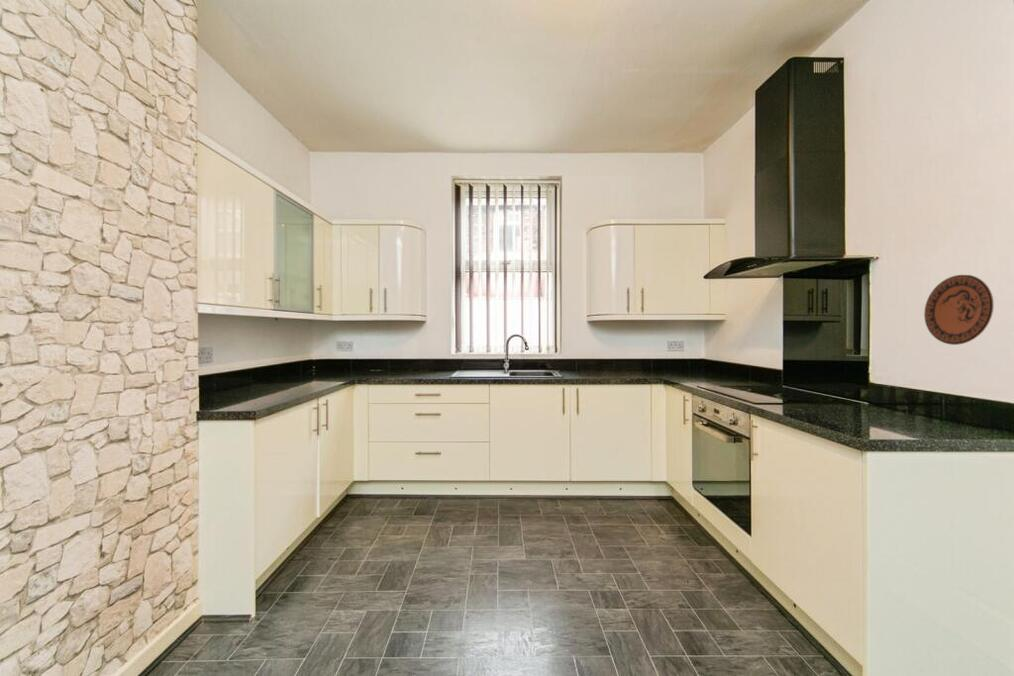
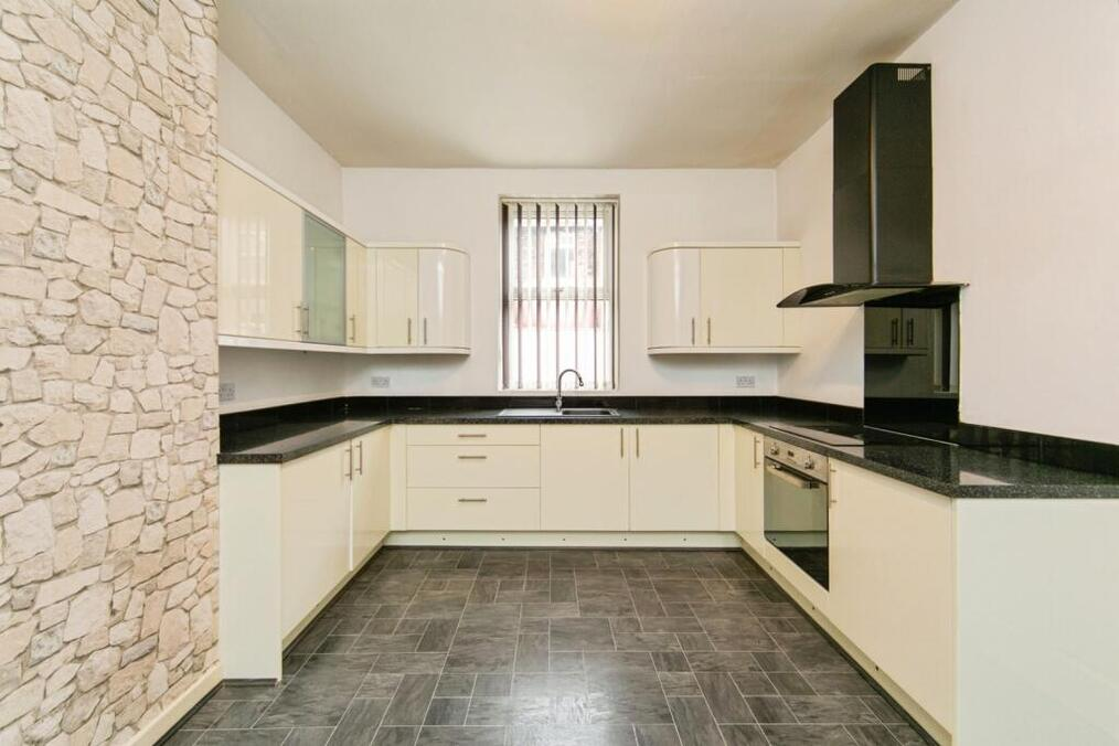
- decorative plate (957, 309)
